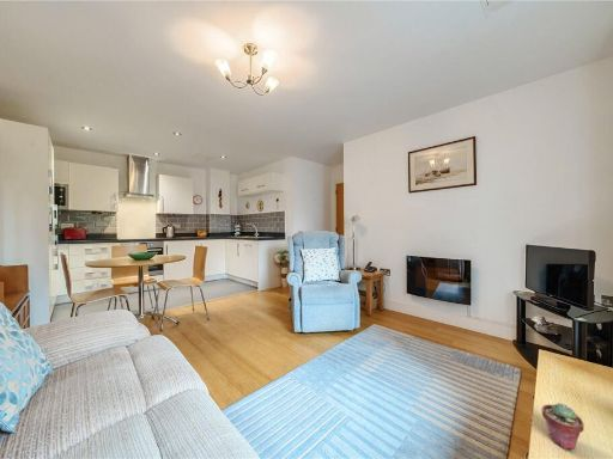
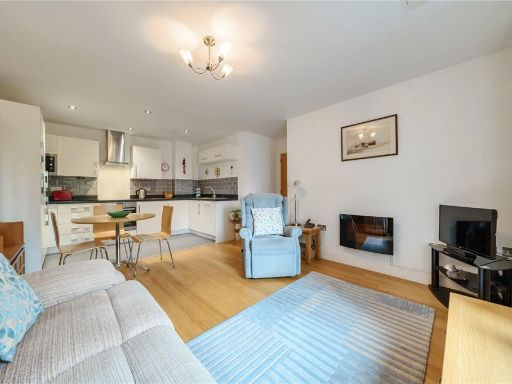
- potted succulent (562, 422)
